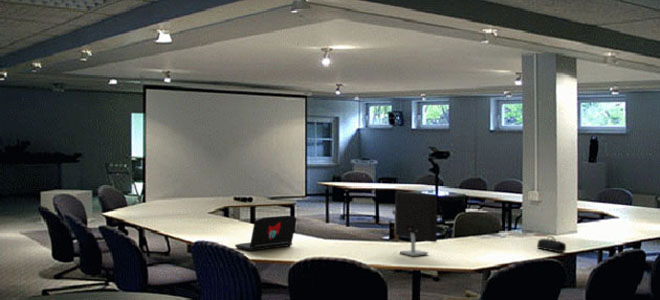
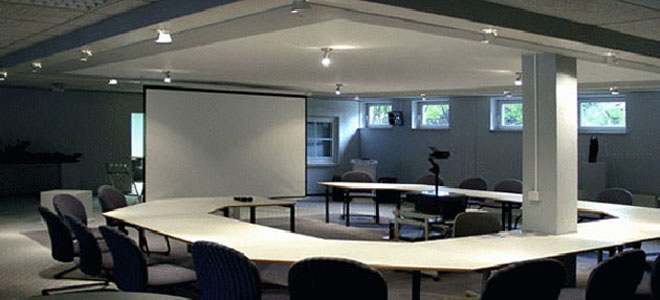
- computer monitor (413, 223)
- pencil case (551, 243)
- laptop (265, 231)
